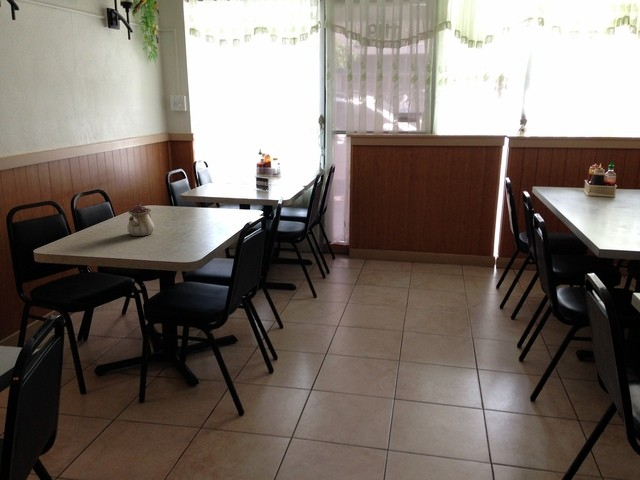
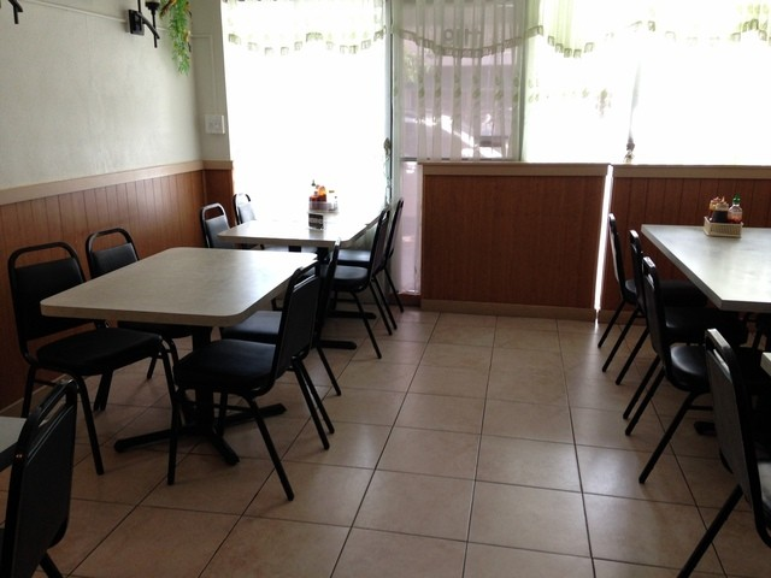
- teapot (141, 217)
